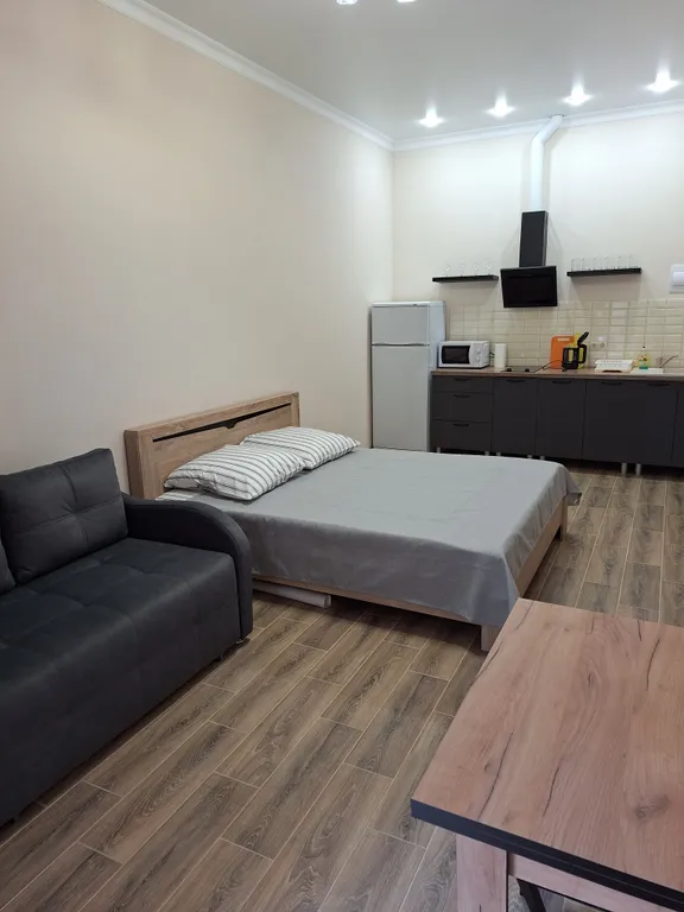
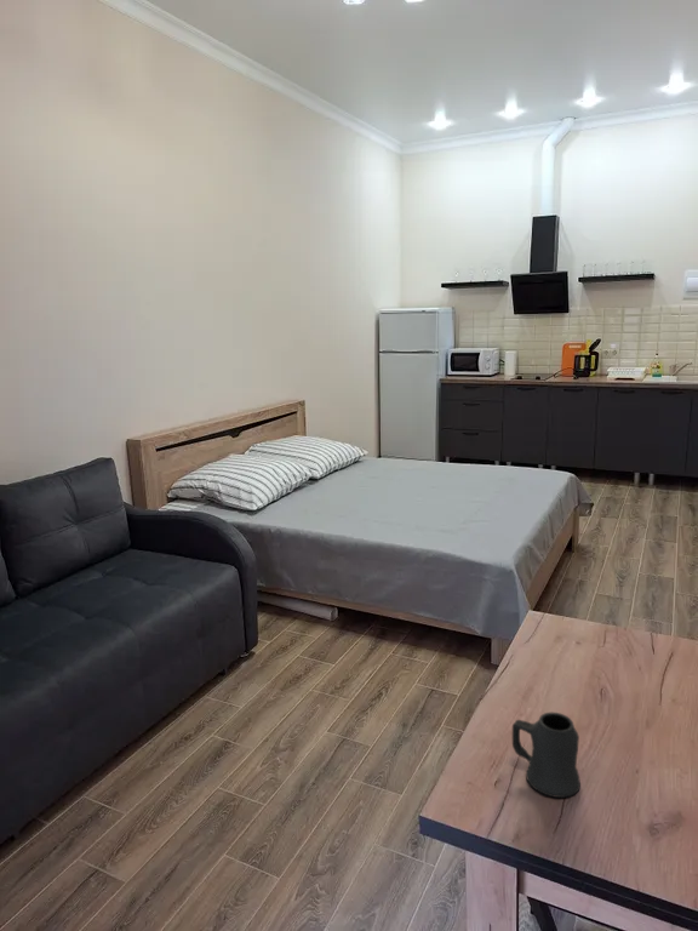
+ mug (545, 747)
